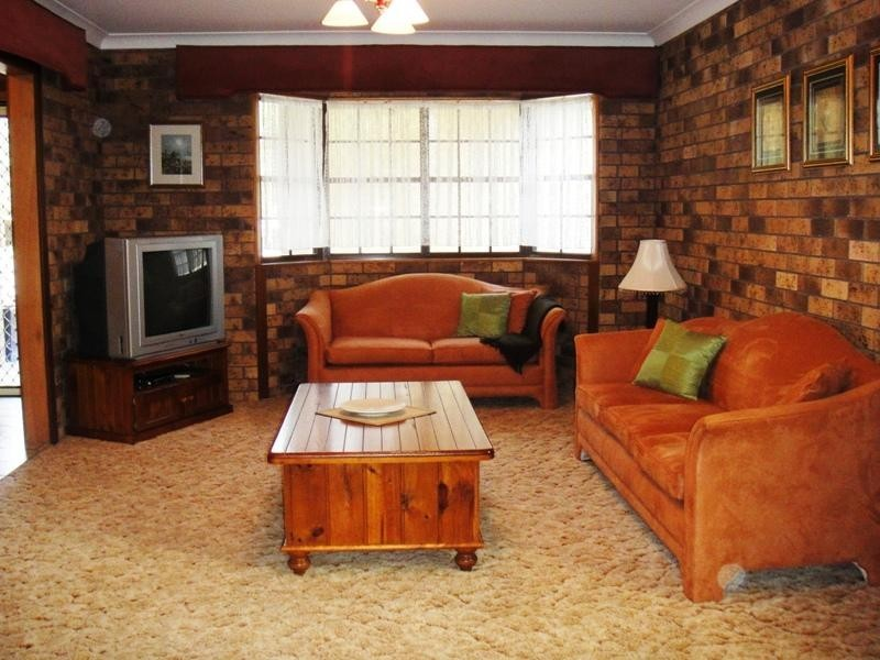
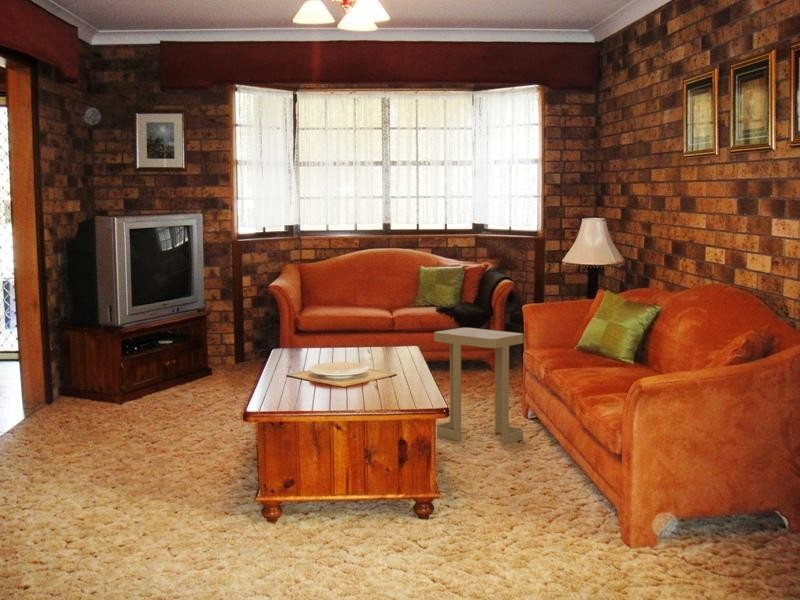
+ side table (495, 385)
